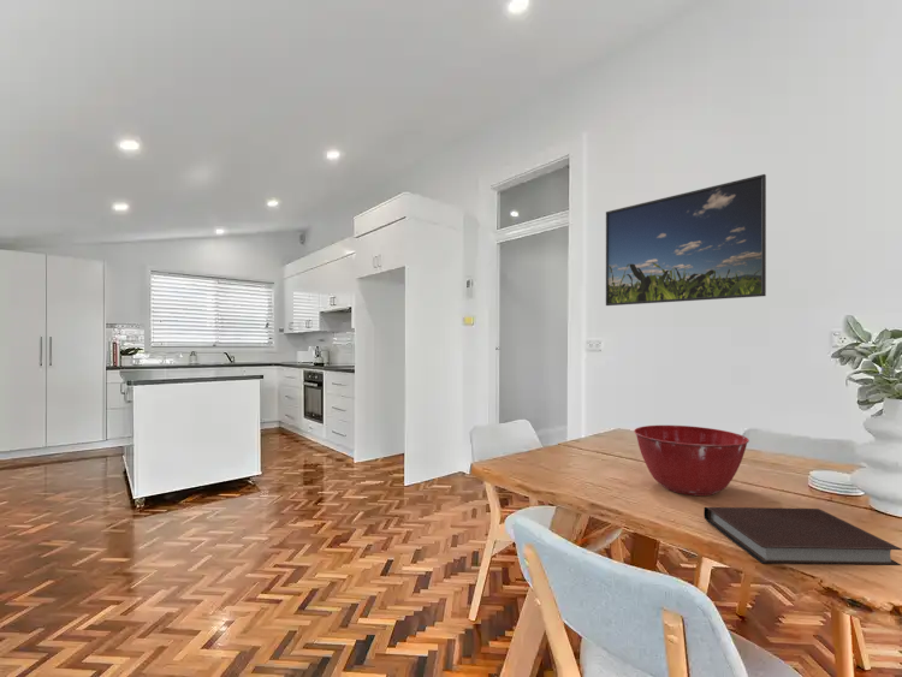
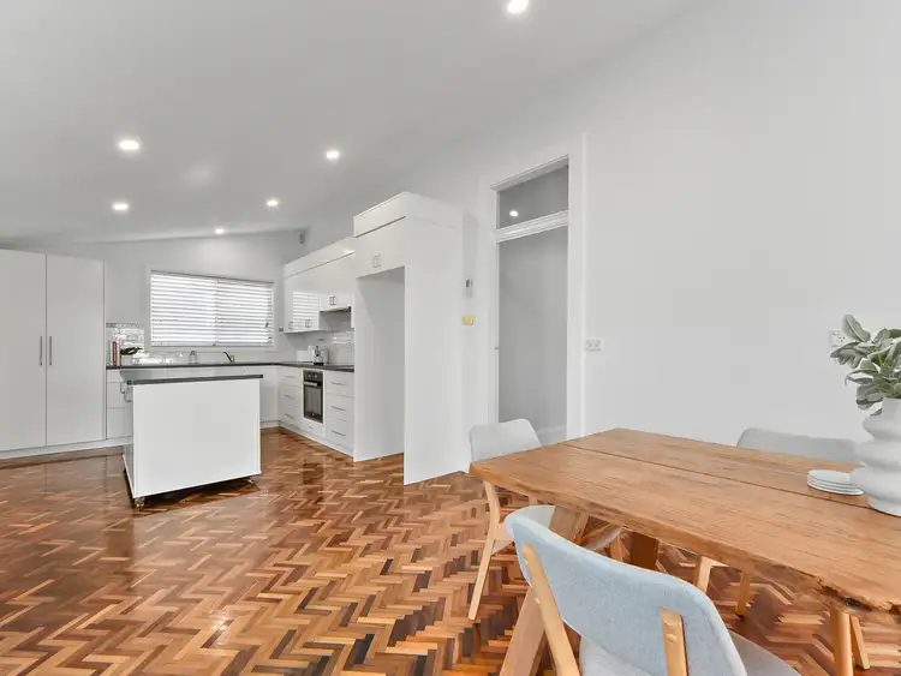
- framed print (675, 248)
- notebook (791, 531)
- mixing bowl (688, 459)
